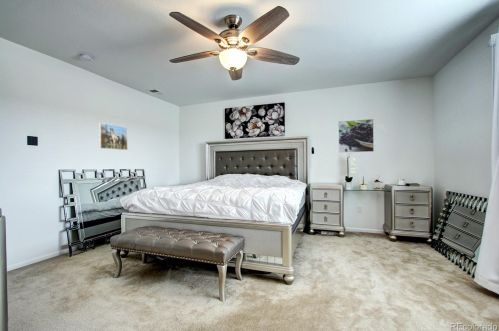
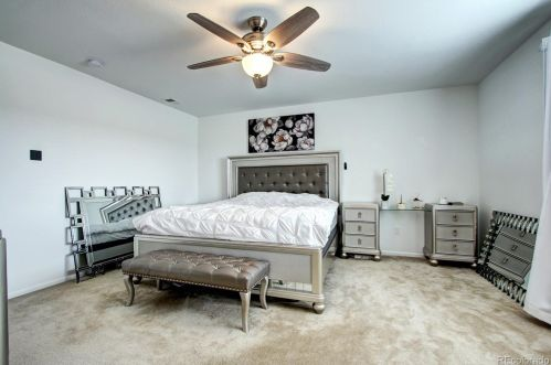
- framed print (114, 137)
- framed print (355, 136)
